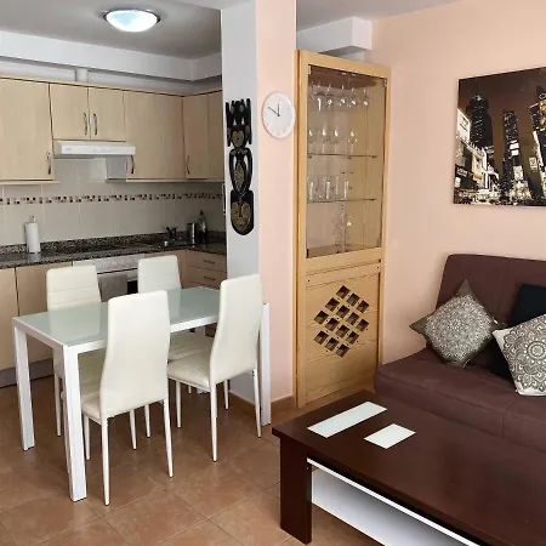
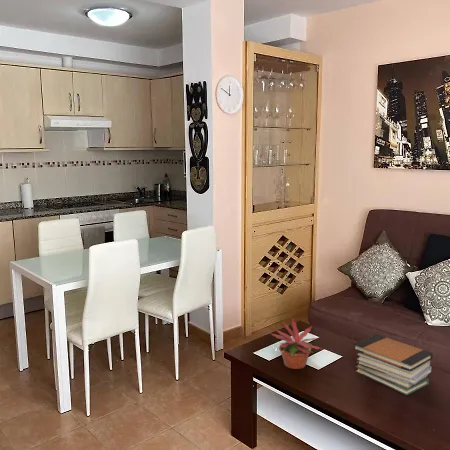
+ potted plant (294, 342)
+ book stack (392, 363)
